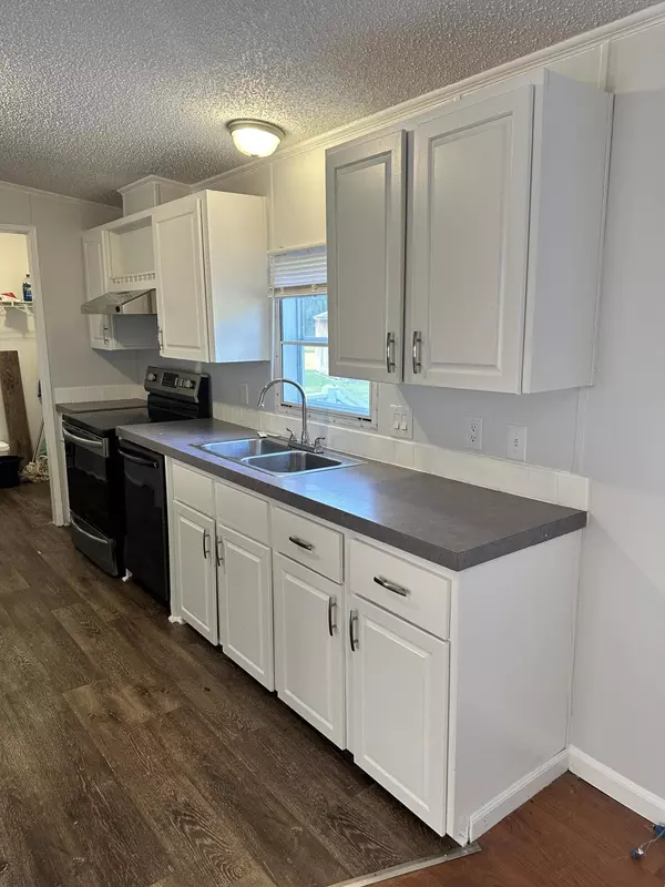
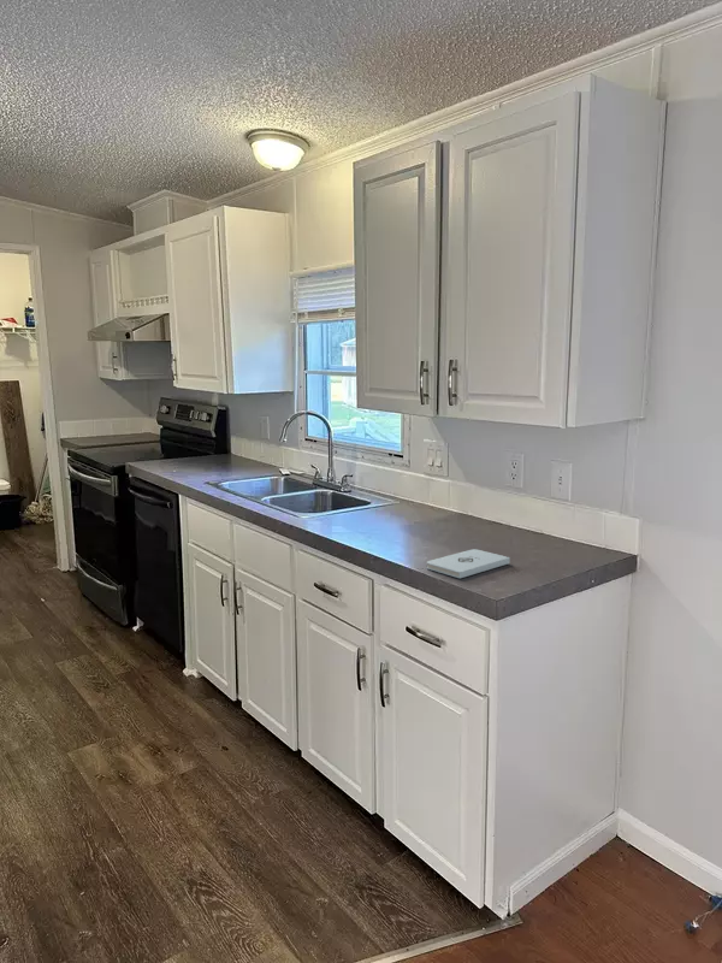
+ notepad (467, 562)
